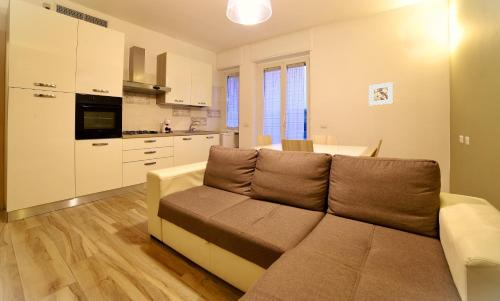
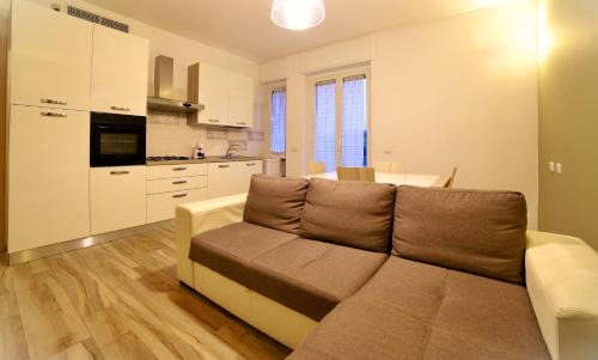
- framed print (380, 94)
